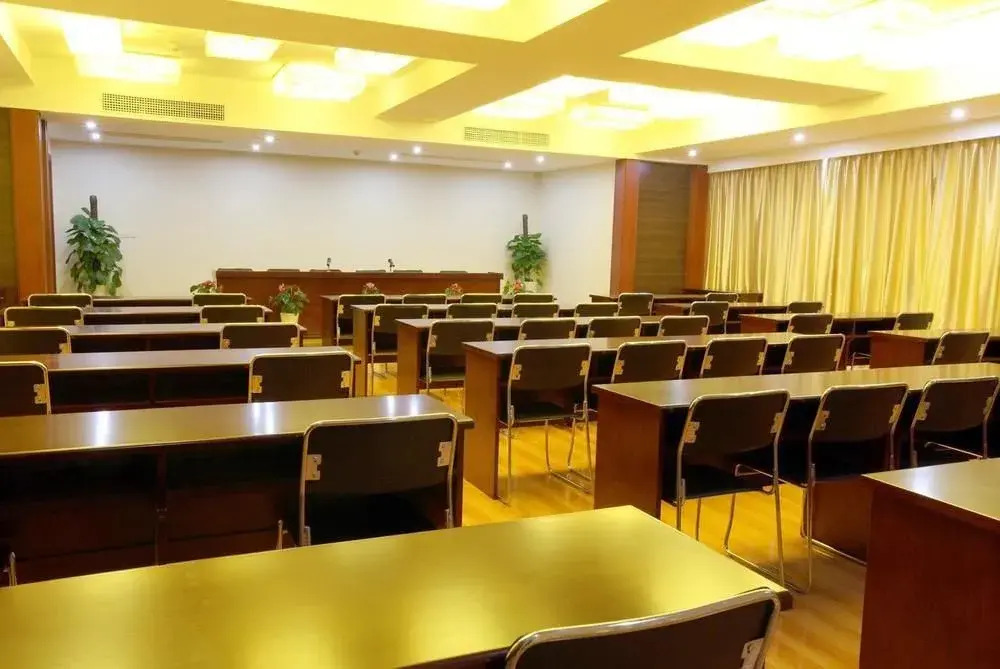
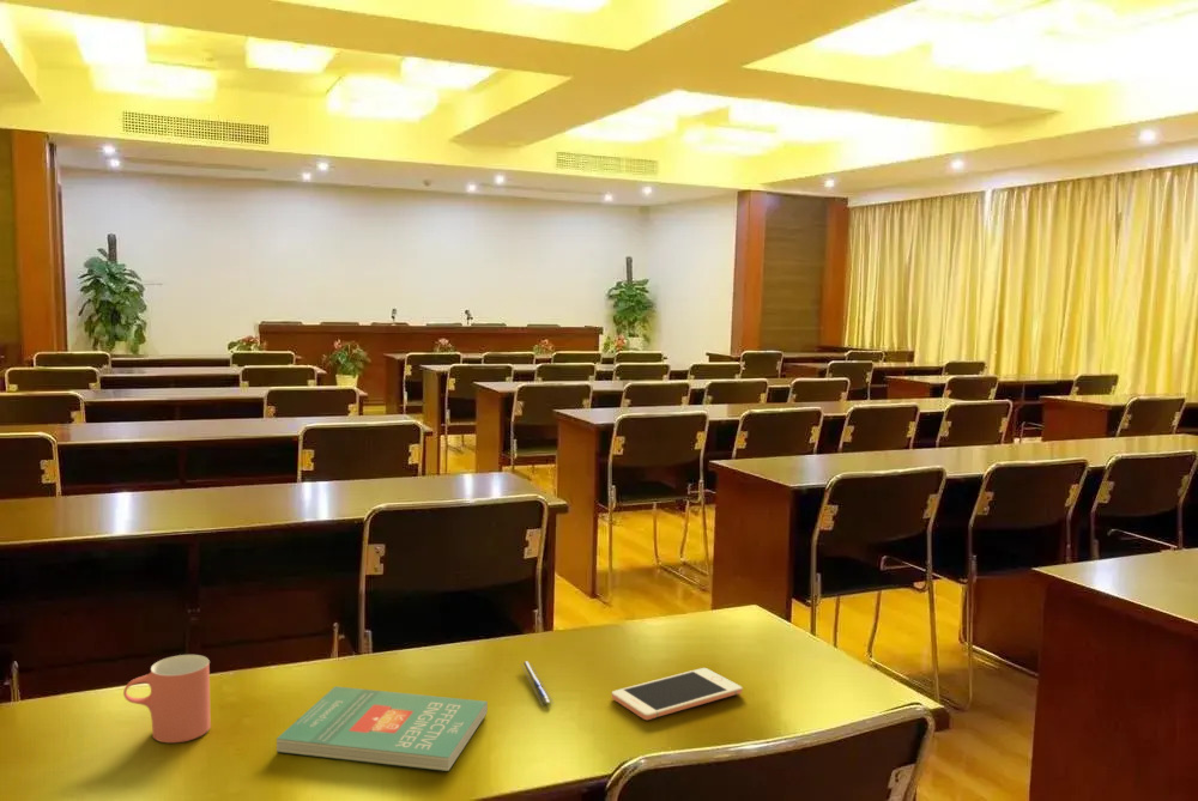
+ pen (536, 681)
+ book (387, 724)
+ cup (167, 698)
+ cell phone (677, 692)
